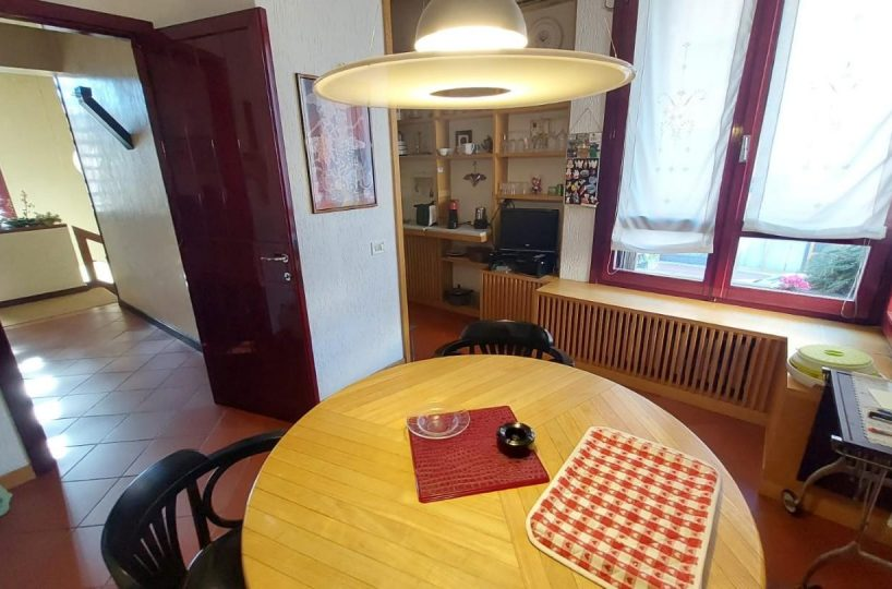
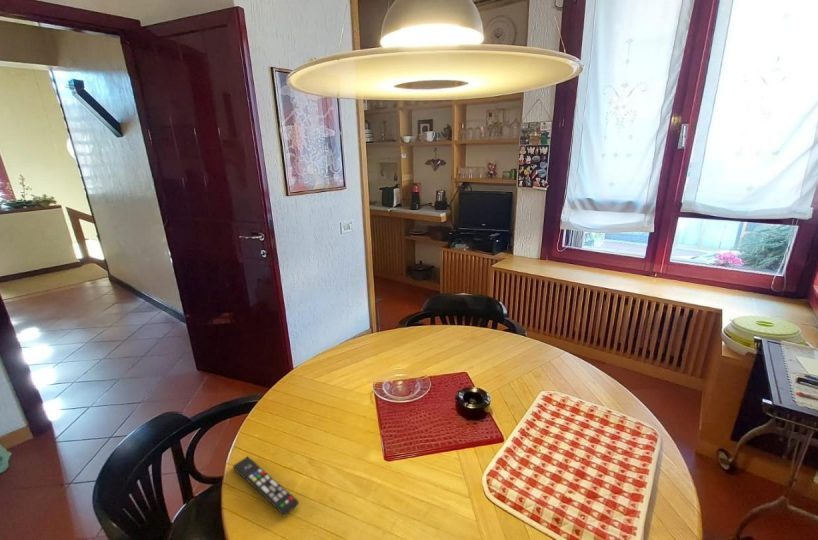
+ remote control (263, 483)
